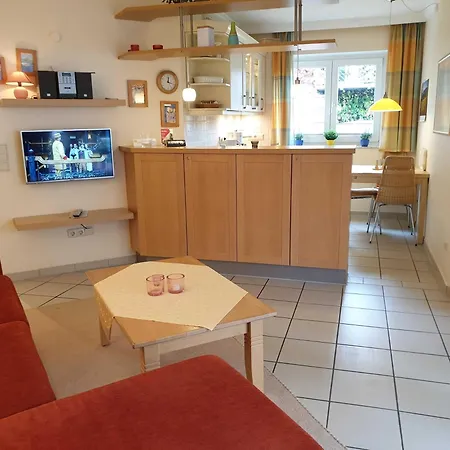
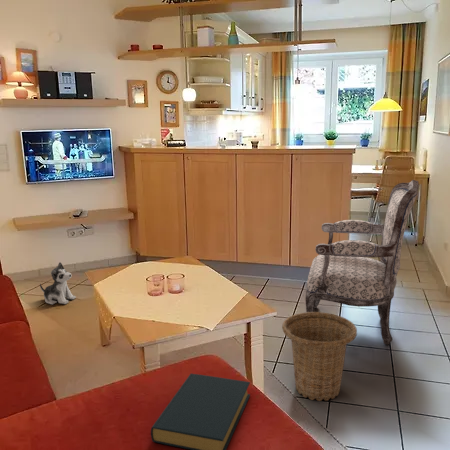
+ hardback book (204, 409)
+ plush toy (55, 281)
+ basket (318, 357)
+ armchair (359, 256)
